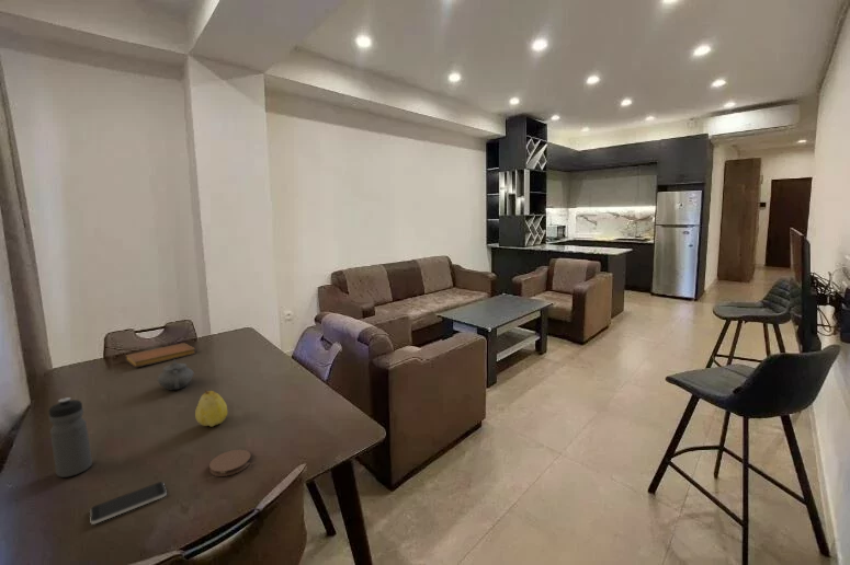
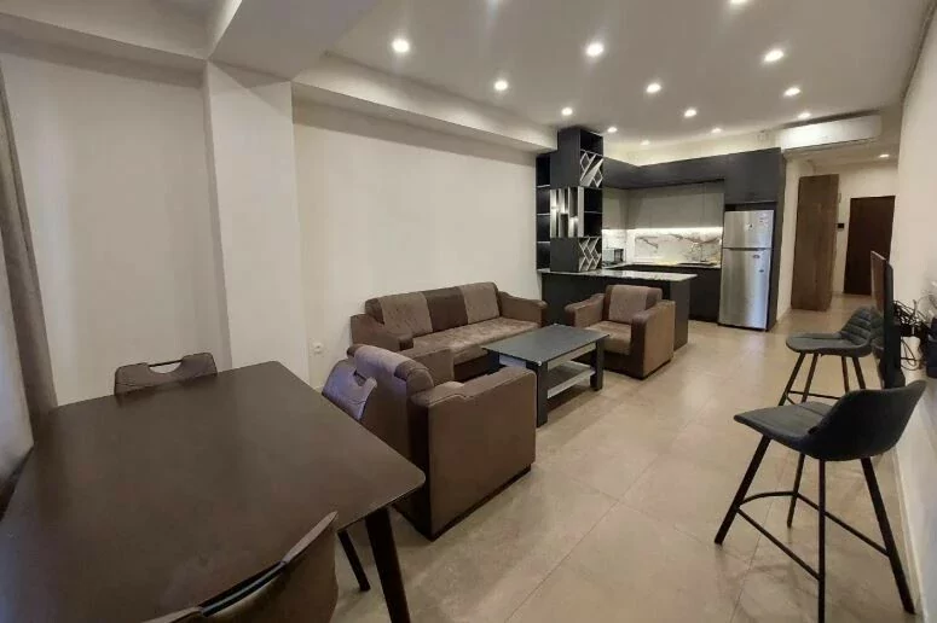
- coaster (230, 462)
- fruit (211, 406)
- teapot (175, 373)
- notebook (161, 354)
- water bottle (69, 435)
- smartphone (129, 500)
